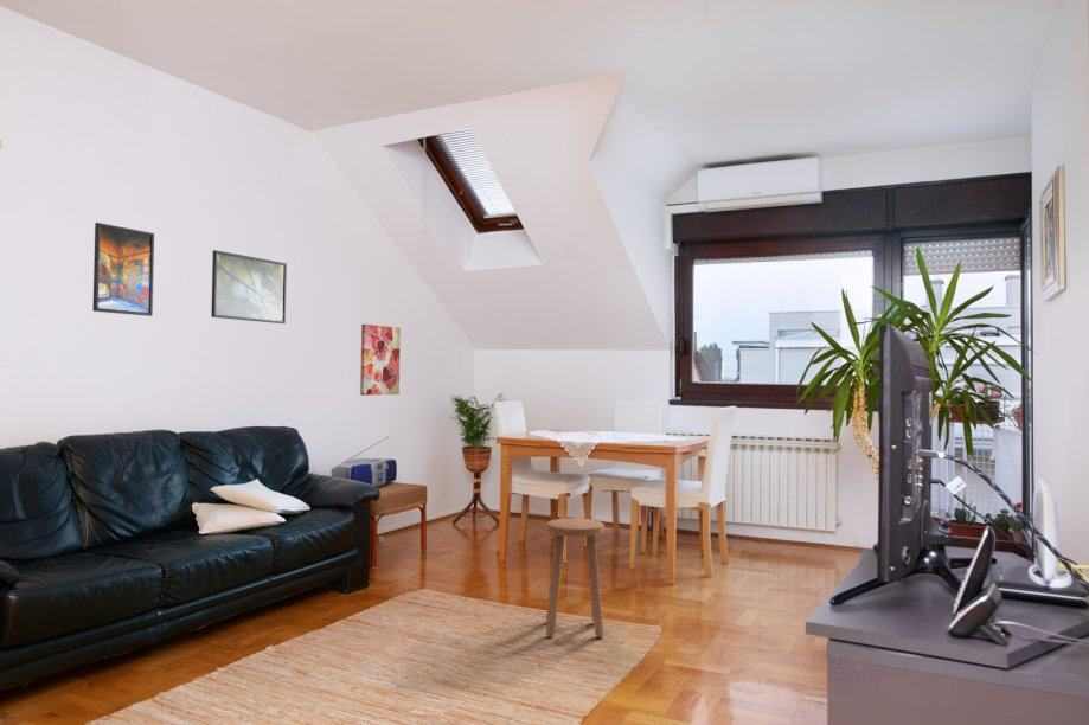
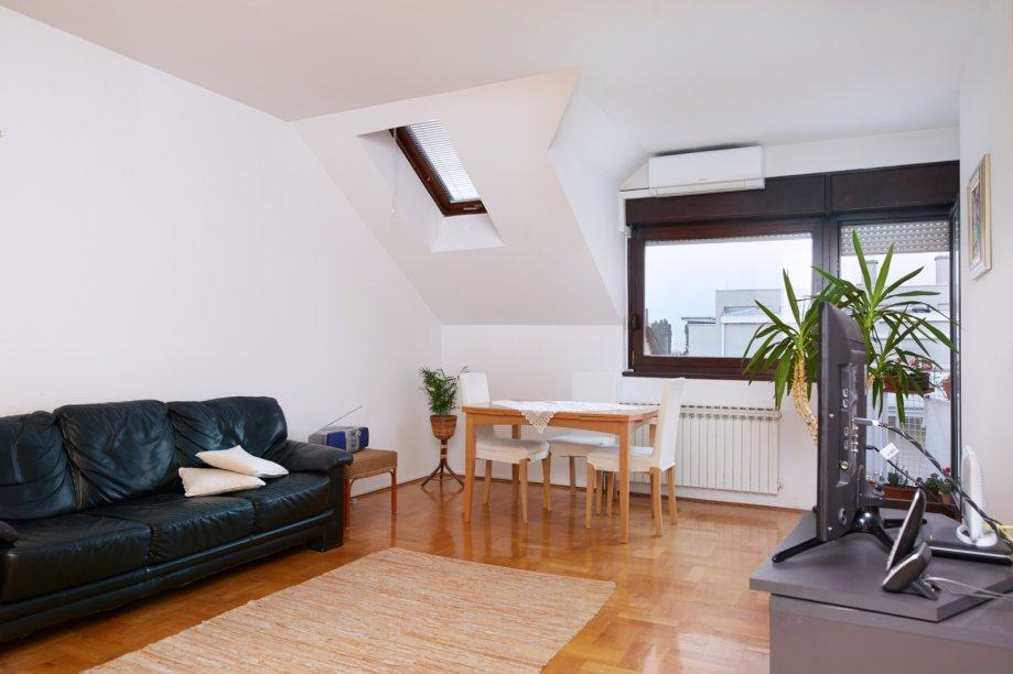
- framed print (124, 270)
- wall art (380, 360)
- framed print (250, 288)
- stool (589, 576)
